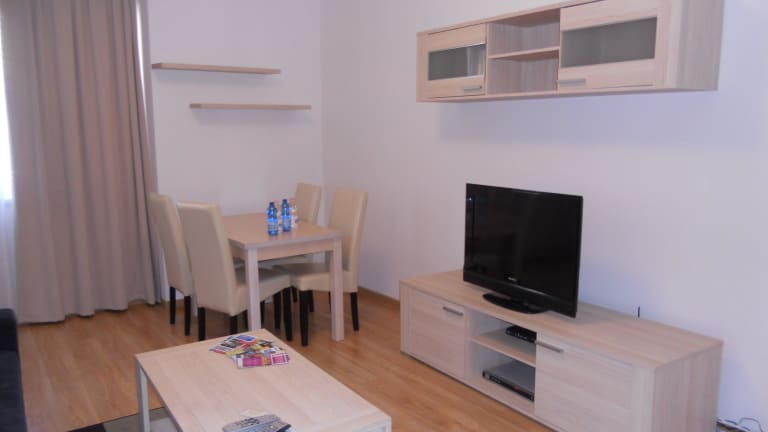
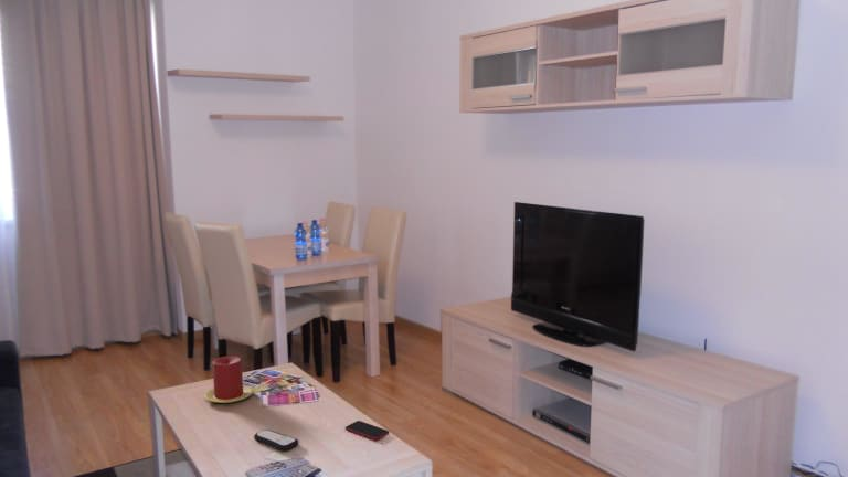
+ candle (227, 379)
+ remote control (275, 439)
+ smartphone (367, 430)
